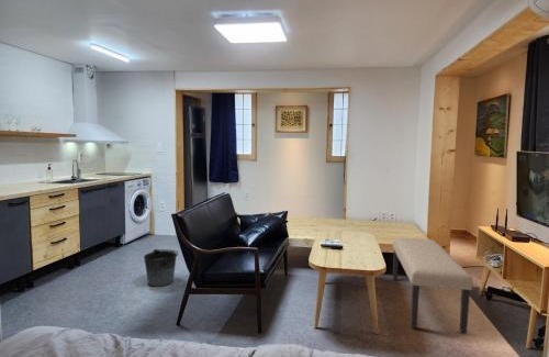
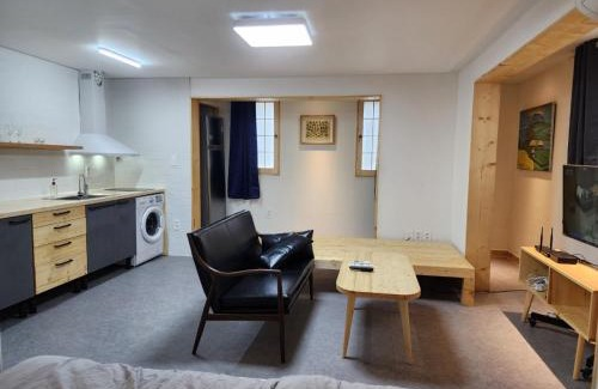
- bench (424, 276)
- bucket (161, 267)
